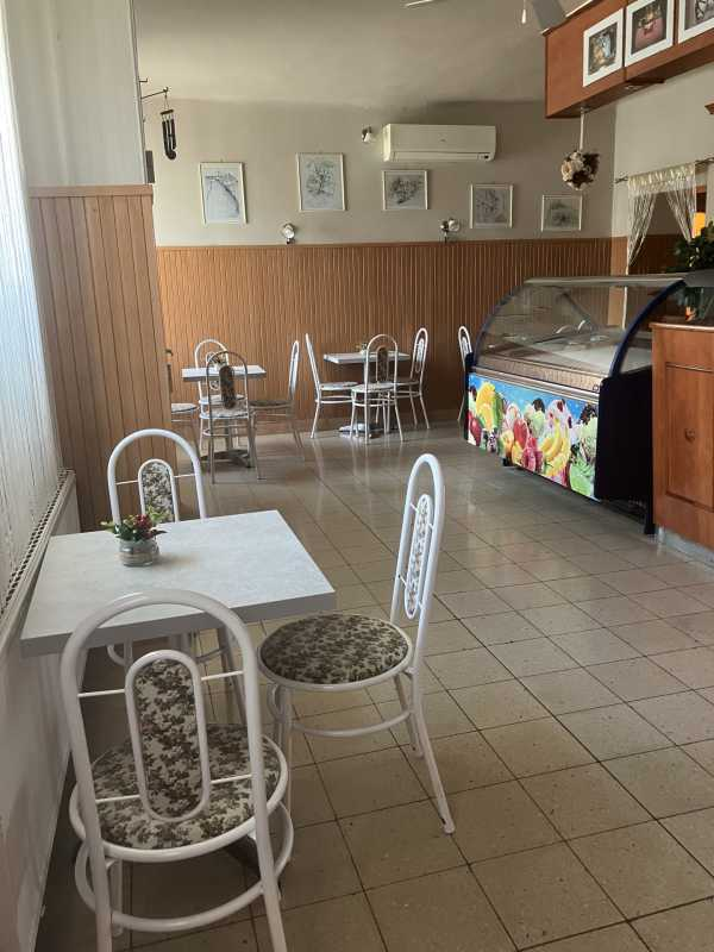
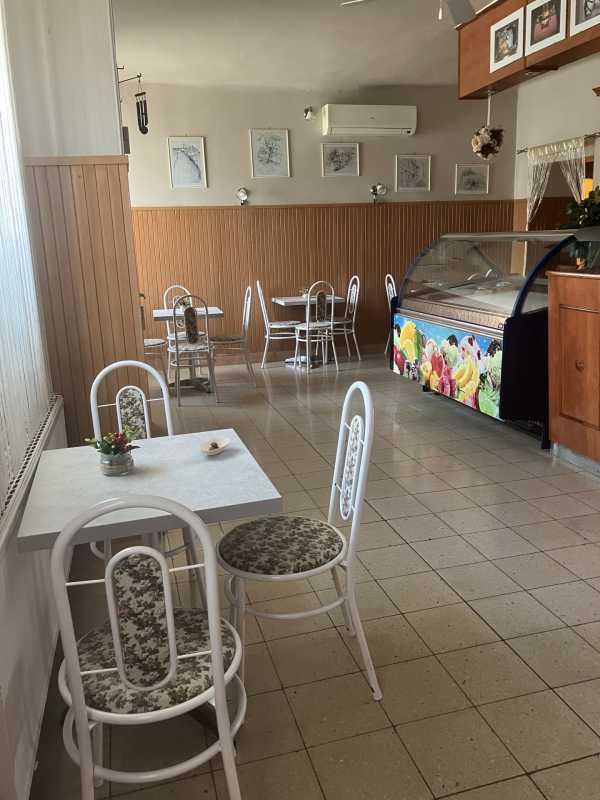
+ saucer (214, 447)
